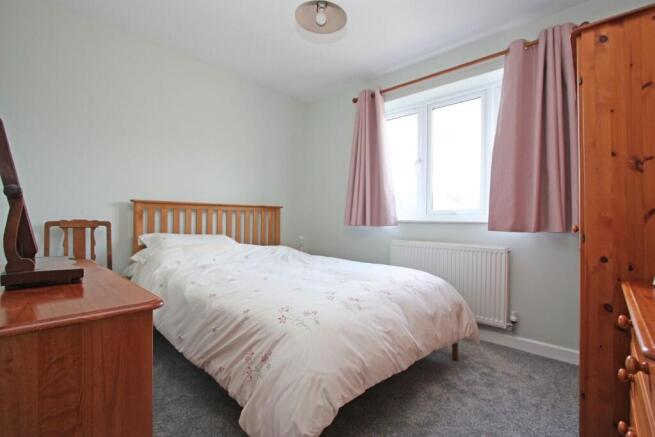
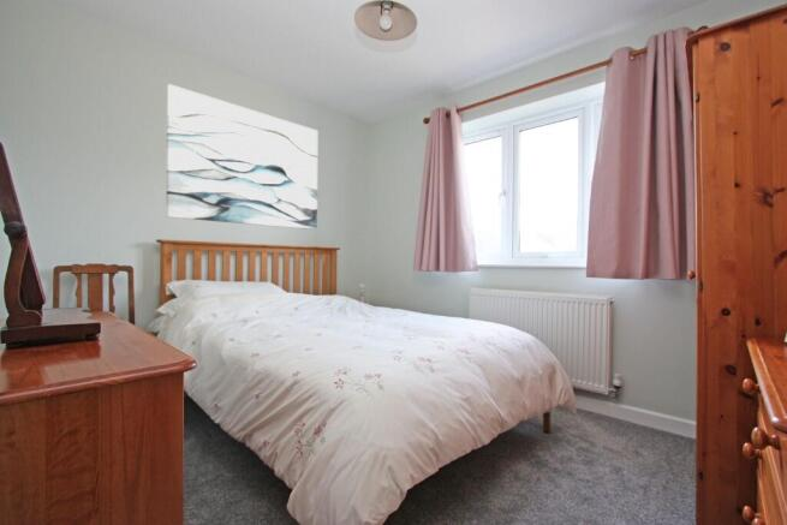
+ wall art (252, 167)
